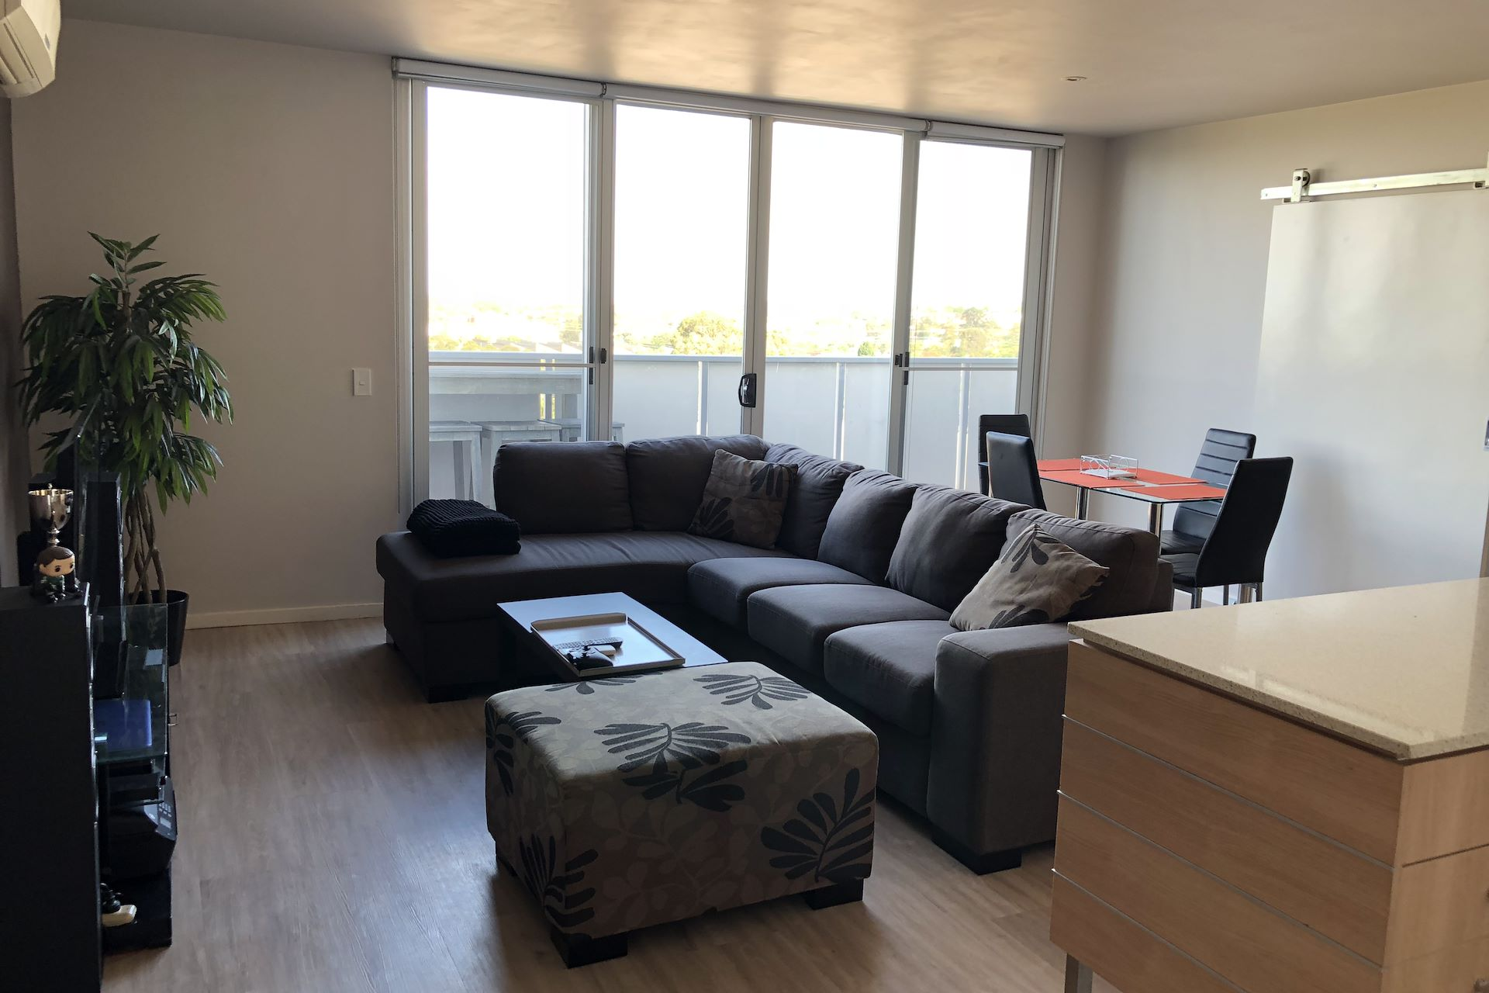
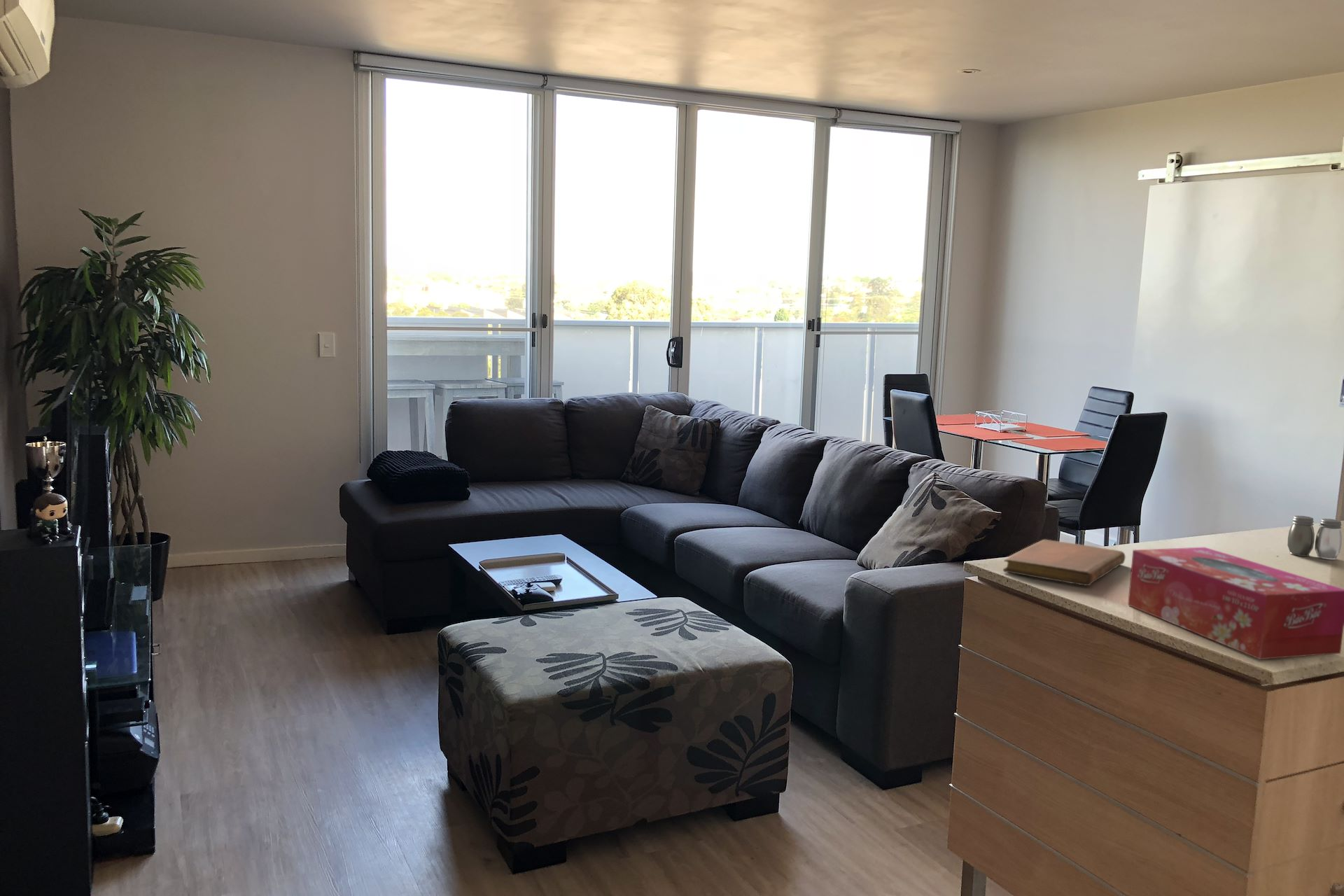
+ tissue box (1229, 598)
+ salt and pepper shaker (1314, 536)
+ notebook (1065, 561)
